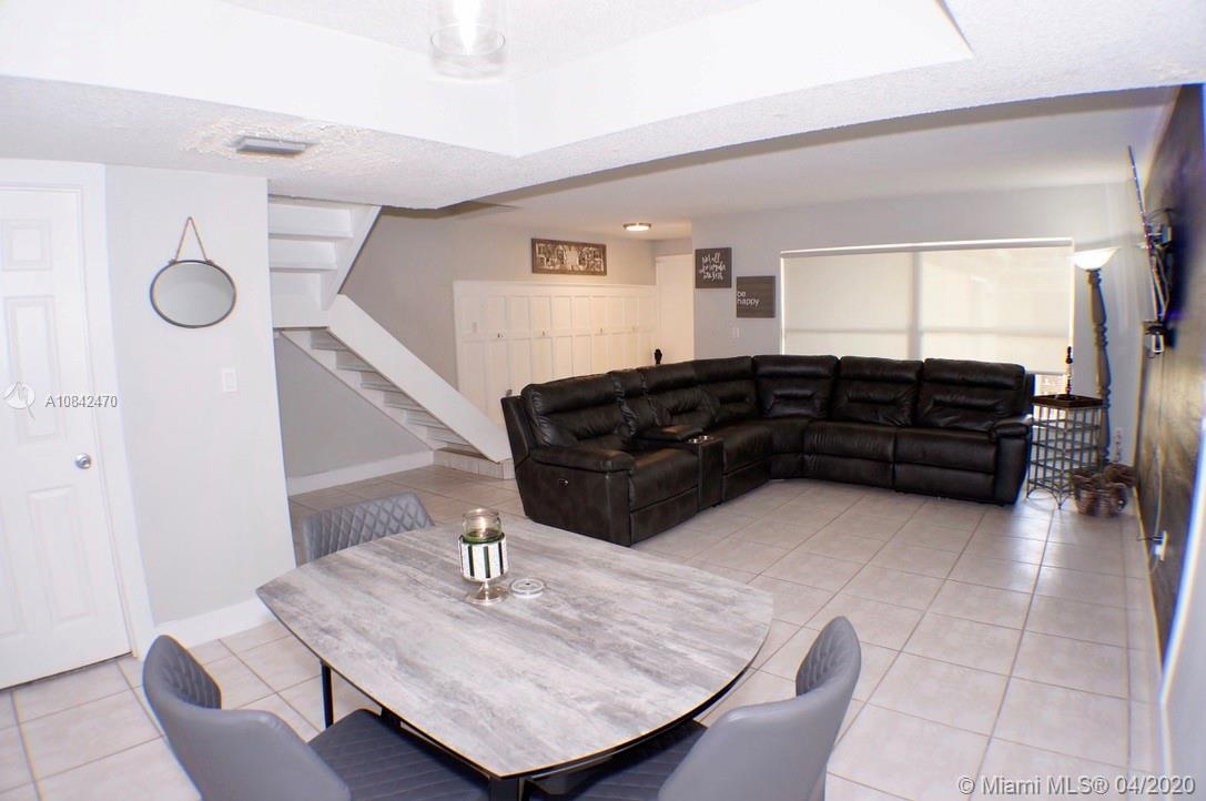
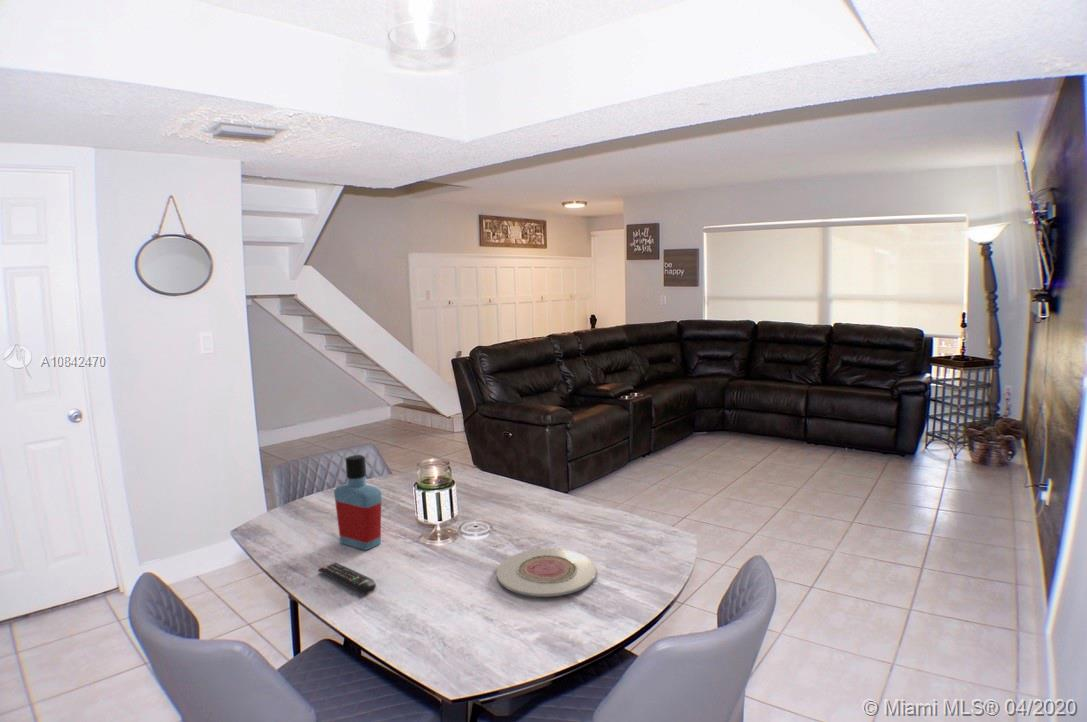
+ plate (546, 570)
+ remote control (346, 577)
+ bottle (357, 500)
